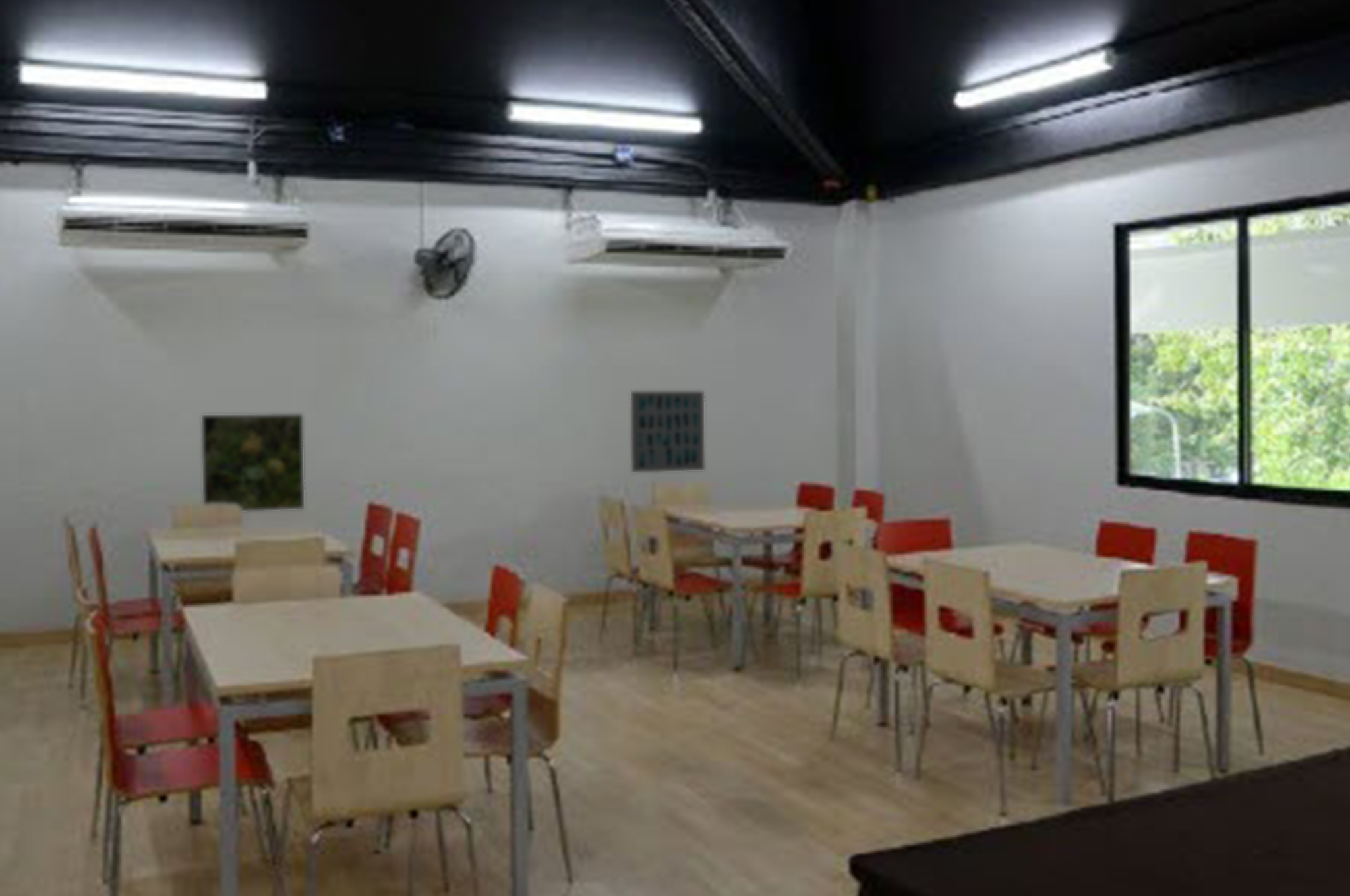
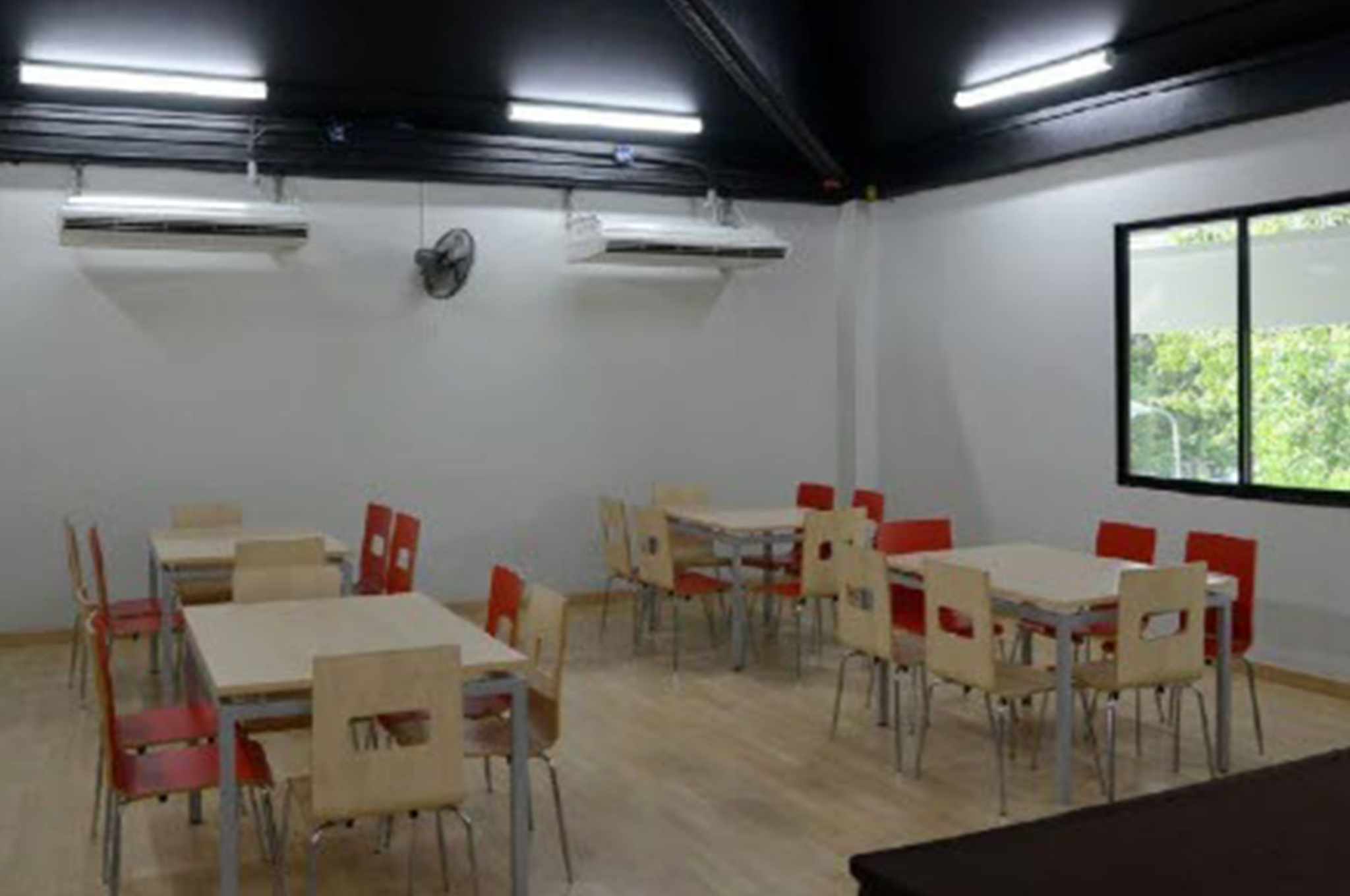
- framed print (253, 462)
- wall art (668, 431)
